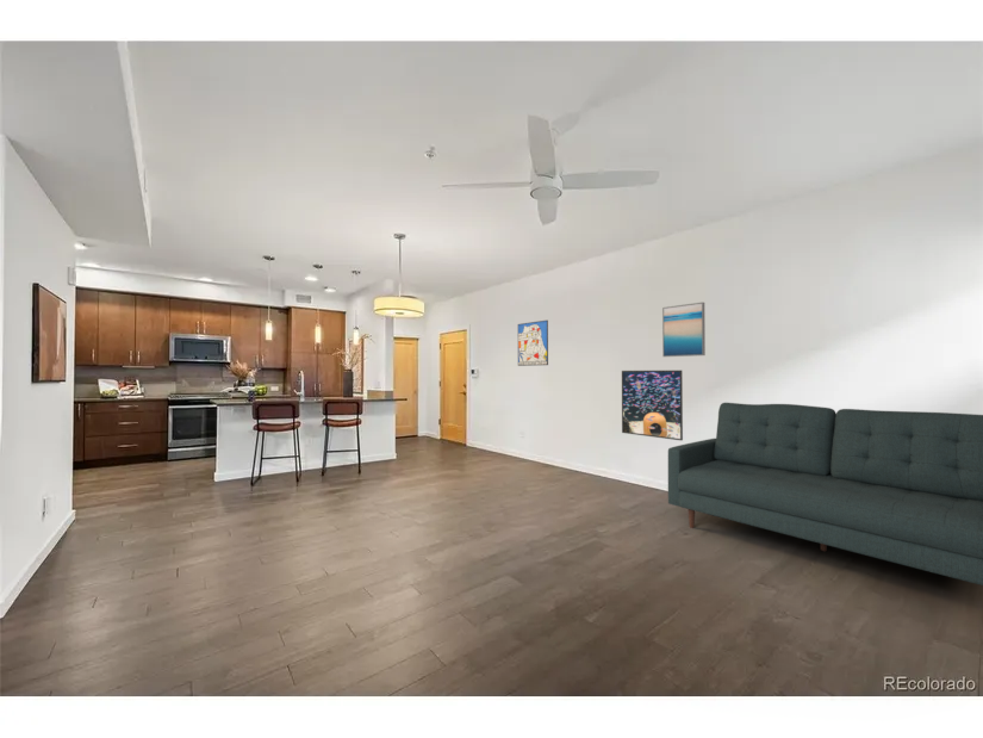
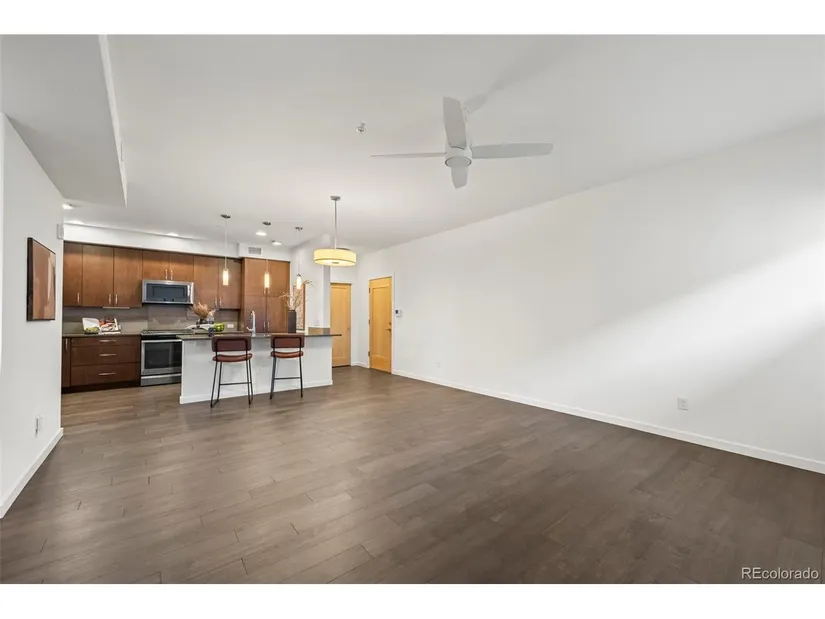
- sofa (823, 478)
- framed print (649, 403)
- wall art (531, 343)
- wall art (683, 330)
